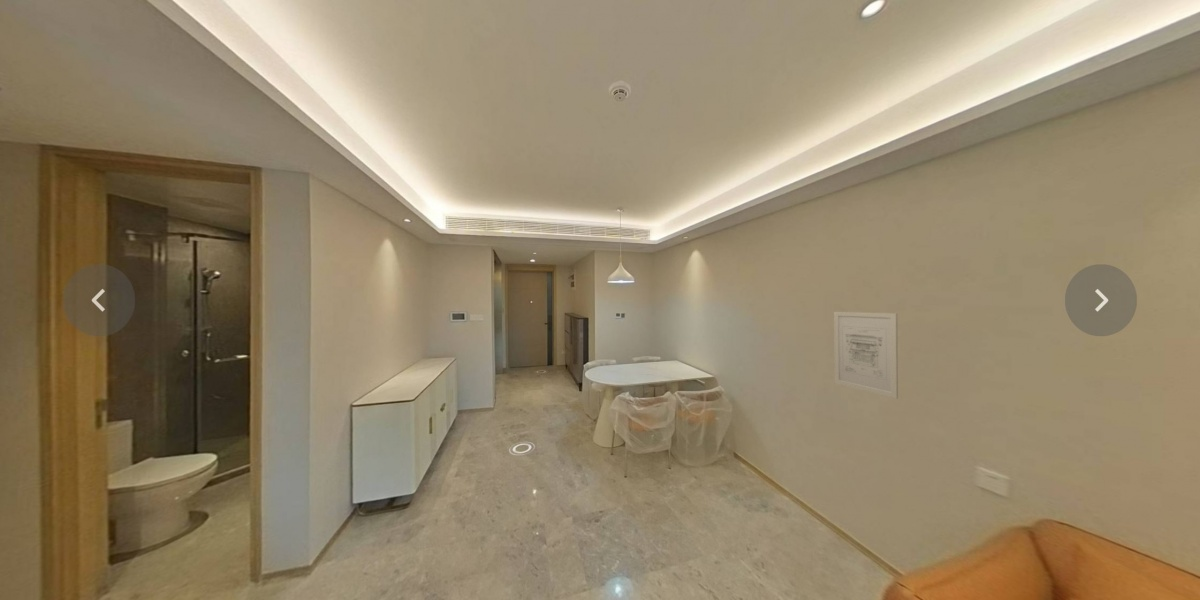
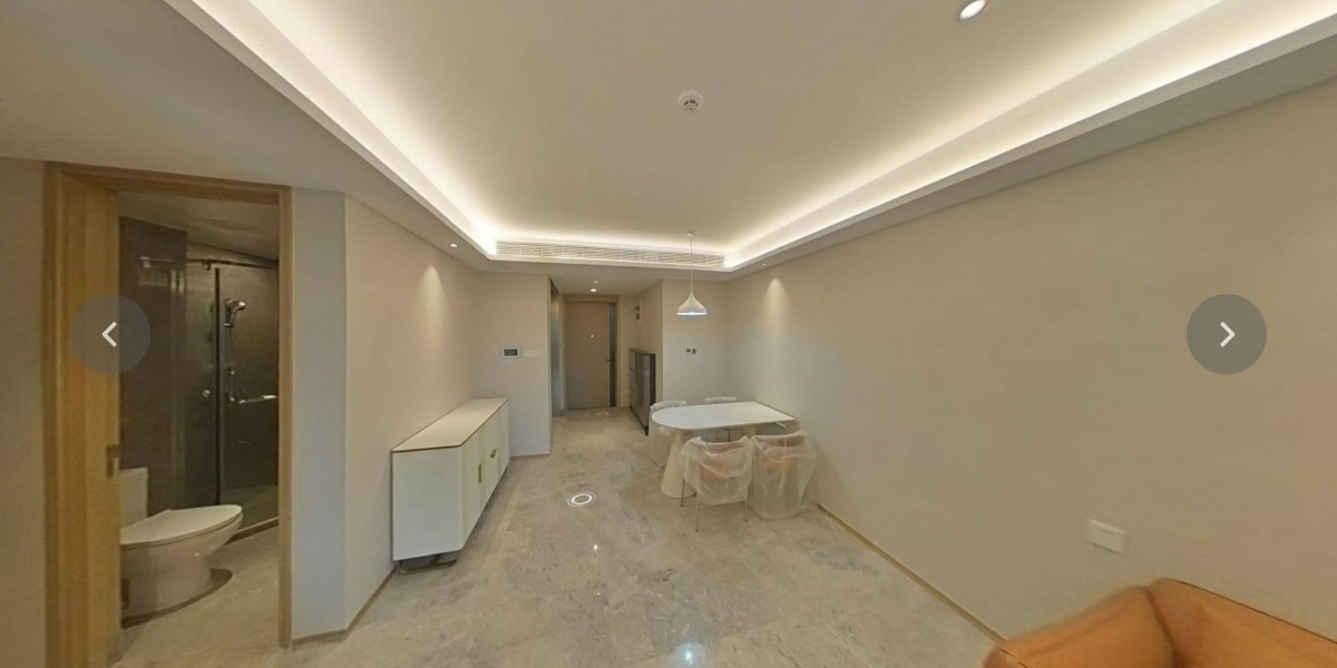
- wall art (863, 351)
